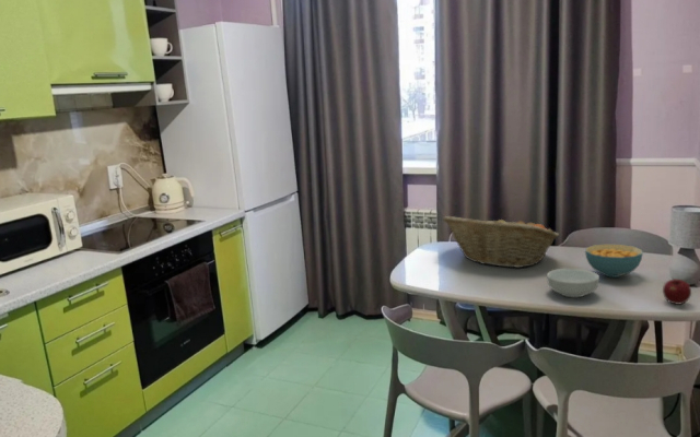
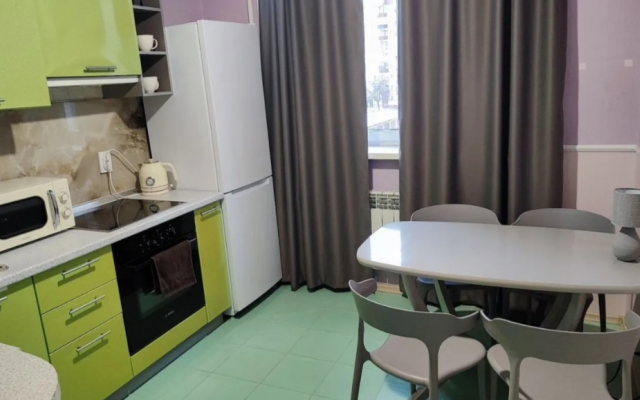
- apple (676, 292)
- fruit basket (498, 235)
- cereal bowl (572, 284)
- cereal bowl (612, 262)
